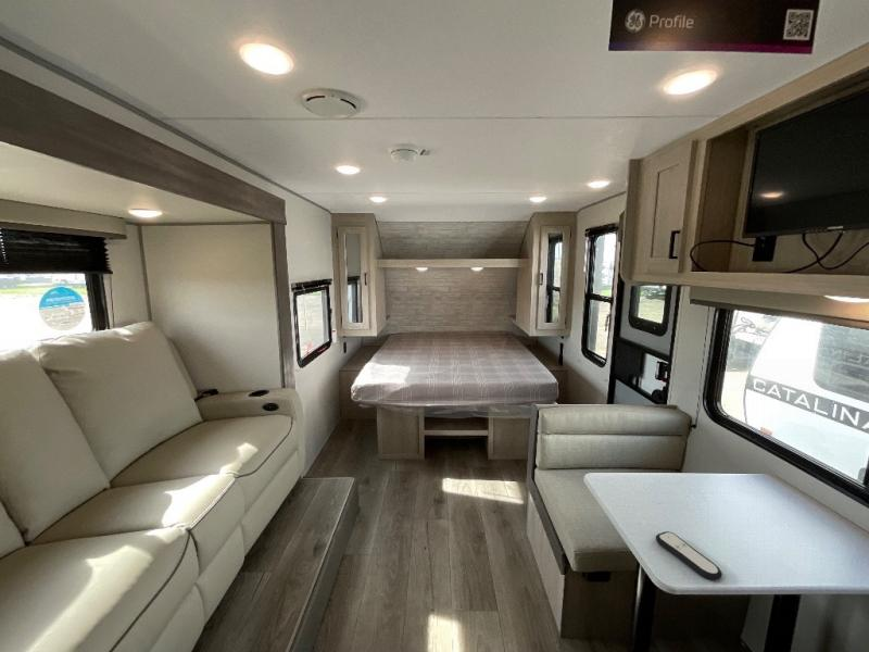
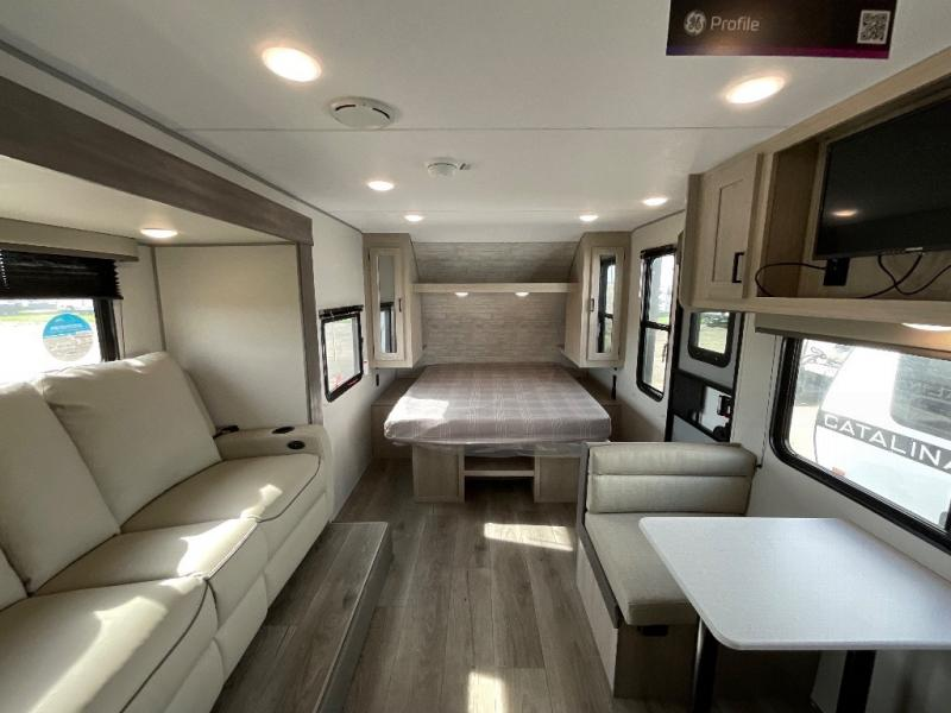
- remote control (687, 553)
